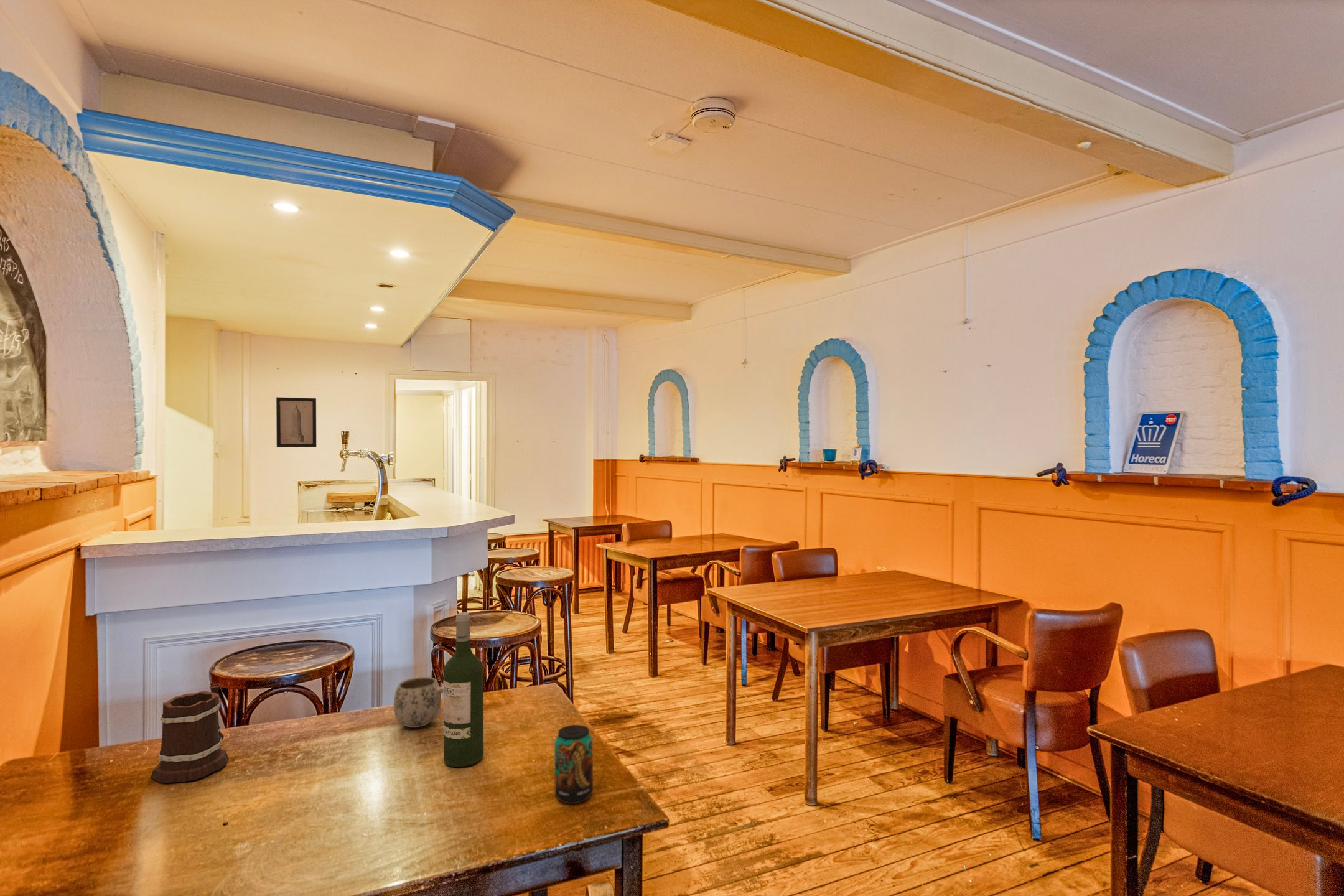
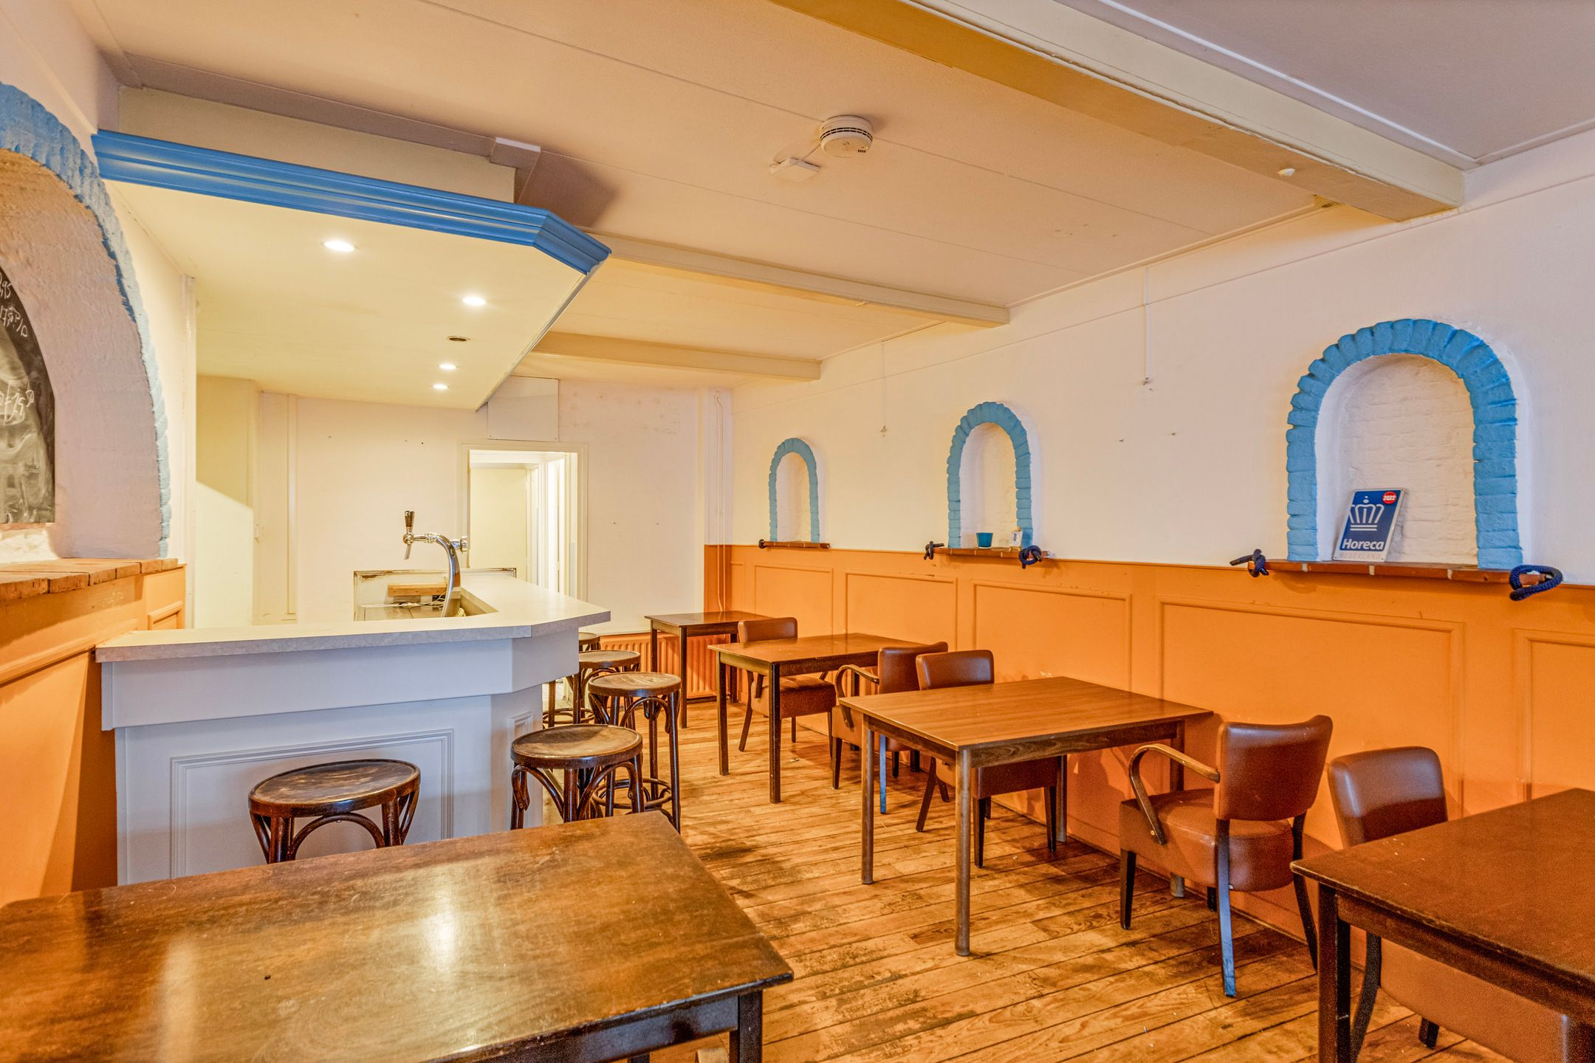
- wine bottle (463, 686)
- beverage can (574, 763)
- mug (425, 702)
- beer mug (197, 727)
- wall art (296, 422)
